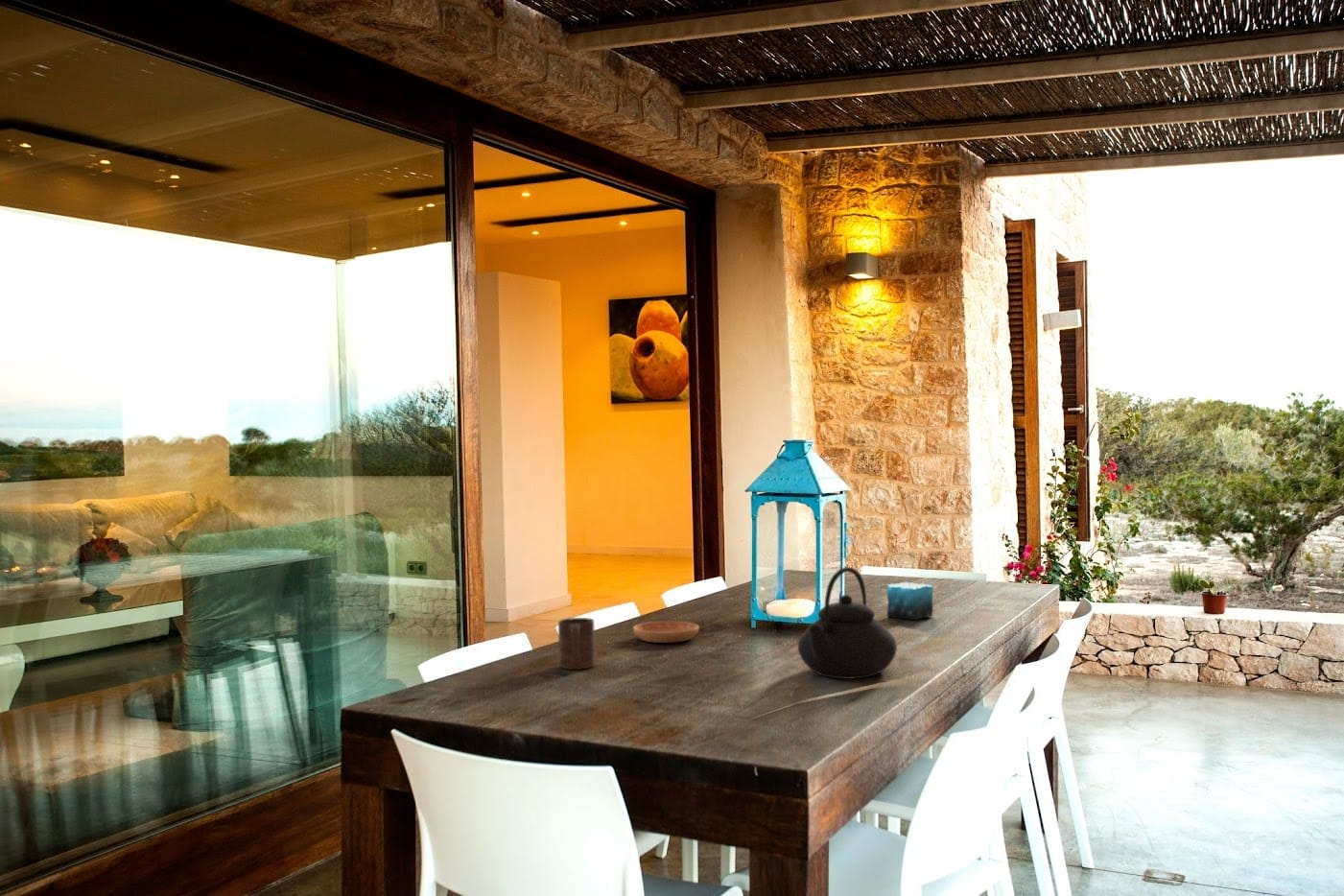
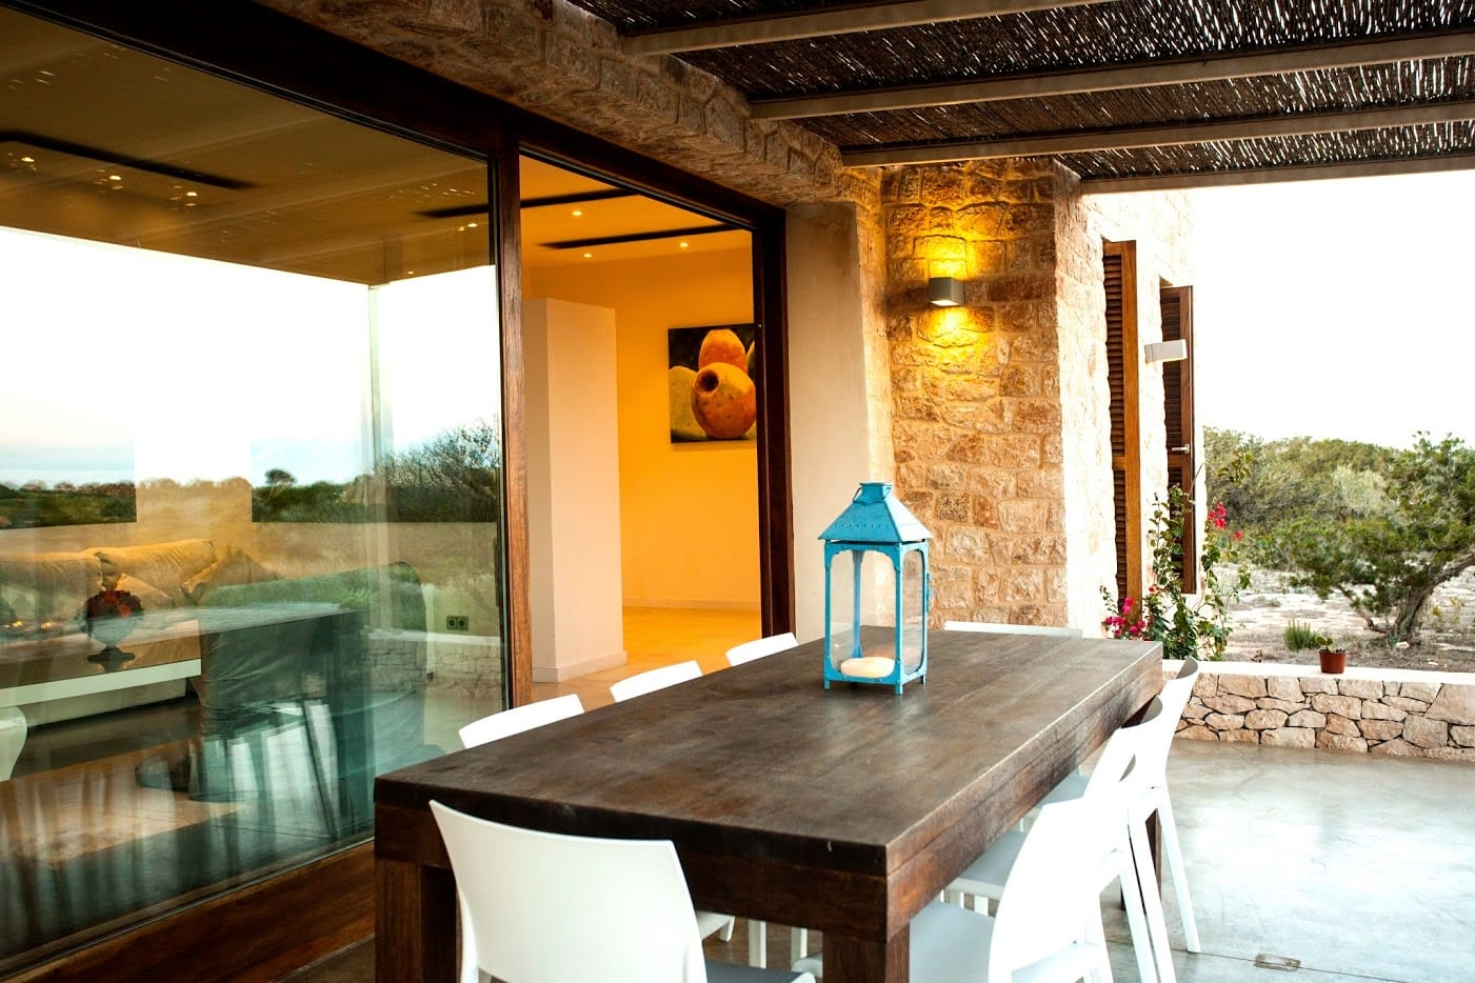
- cup (578, 644)
- candle (908, 594)
- saucer (666, 632)
- teapot (841, 622)
